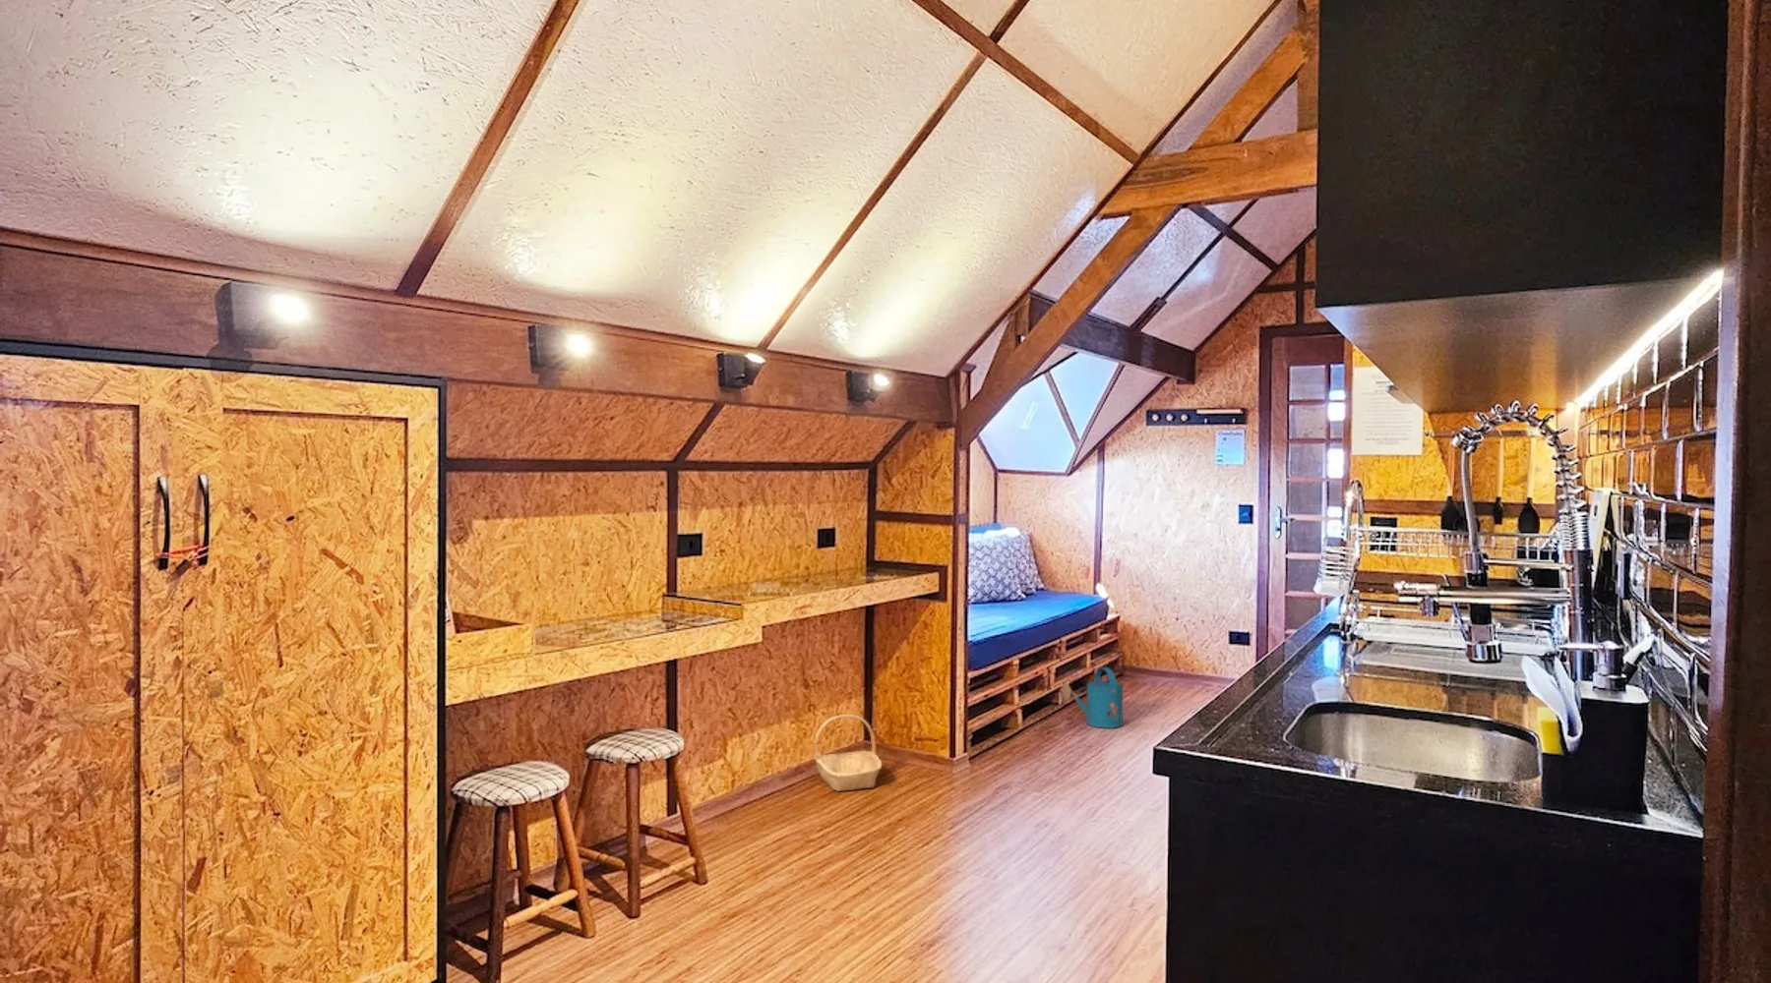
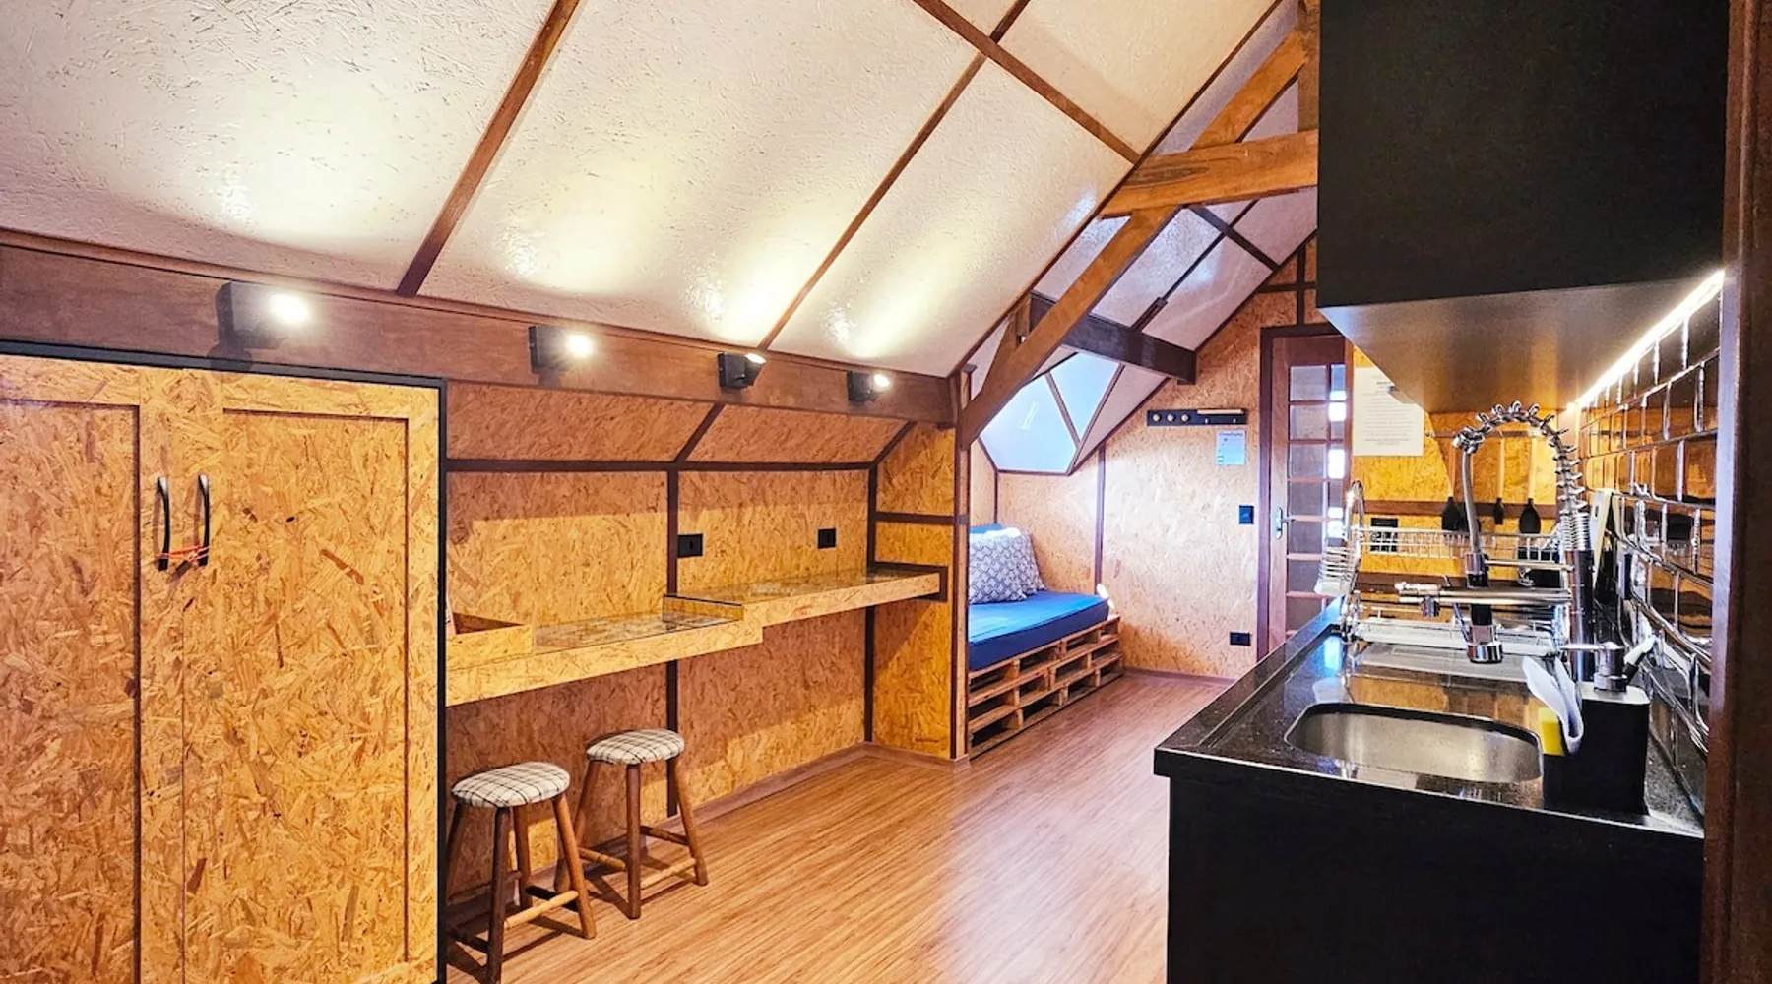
- basket (847, 753)
- watering can (1093, 696)
